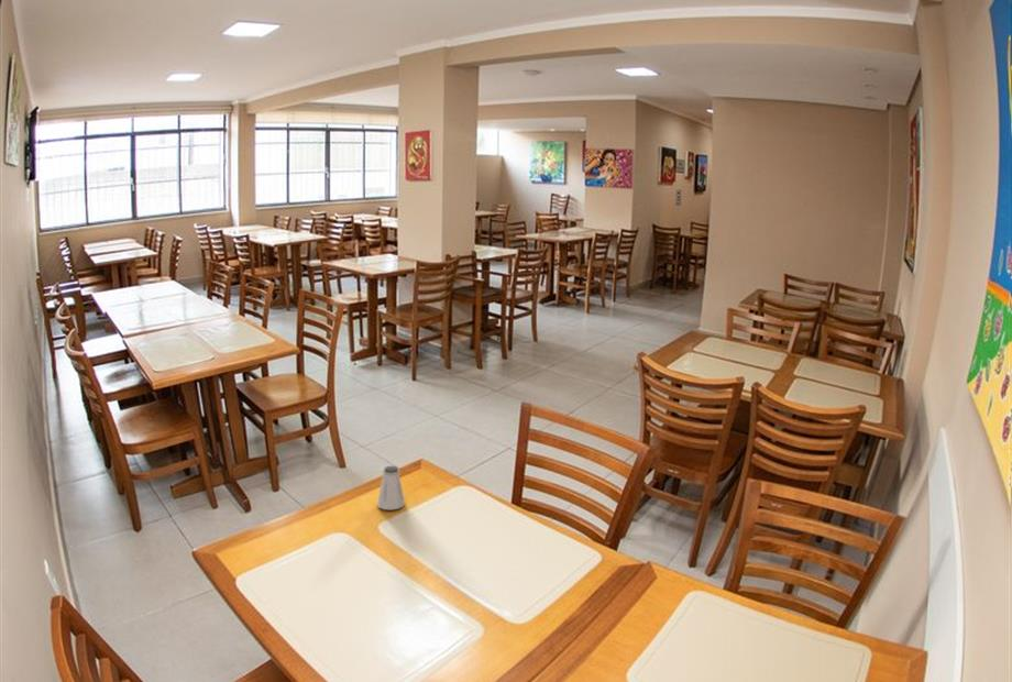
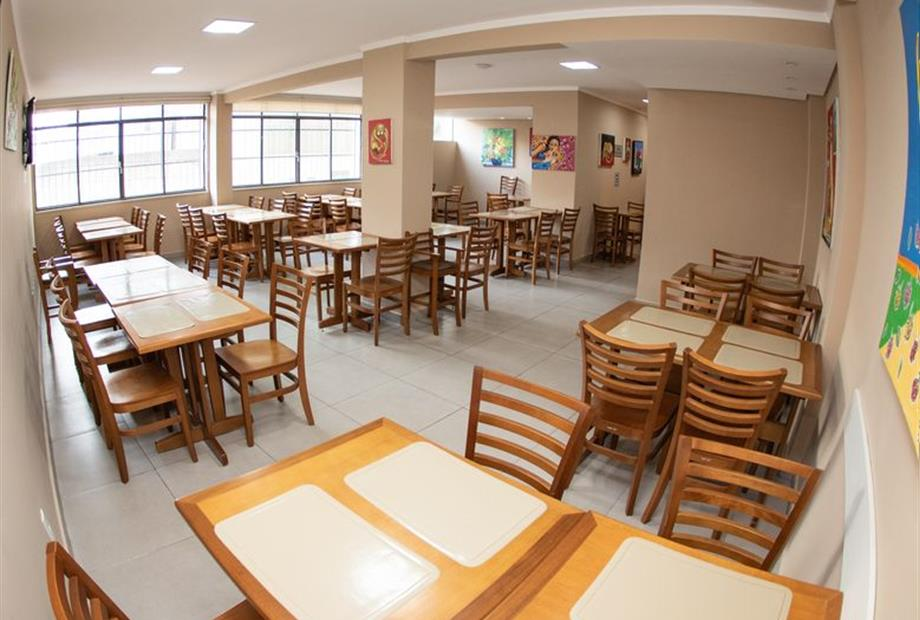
- saltshaker (391, 486)
